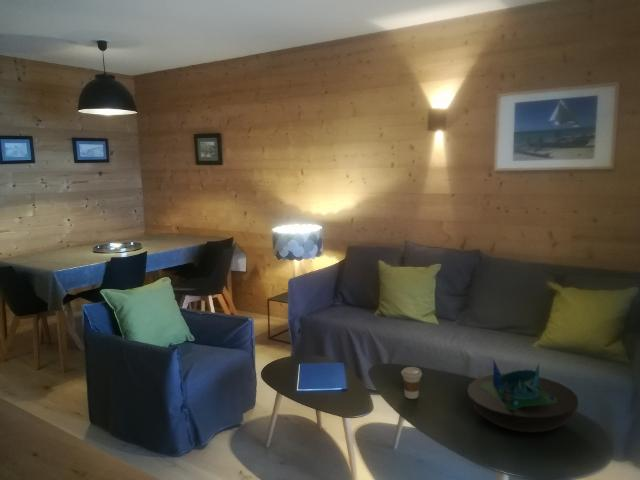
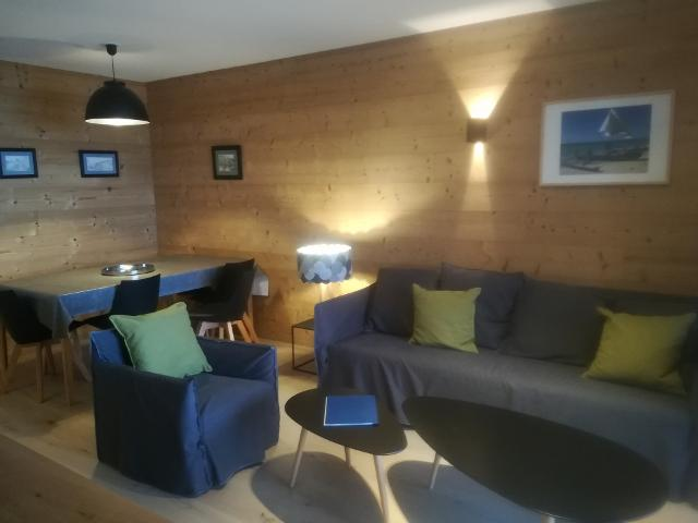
- coffee cup (411, 382)
- decorative bowl (520, 394)
